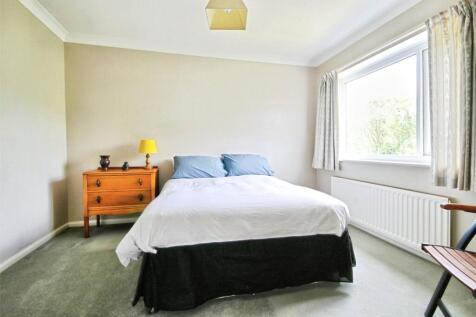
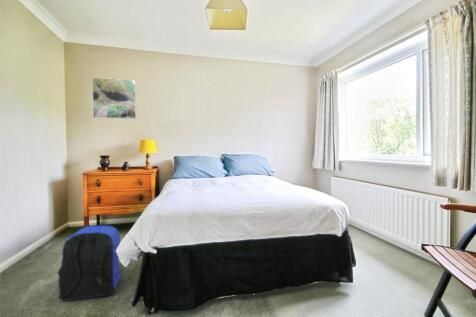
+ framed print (114, 98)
+ backpack (92, 256)
